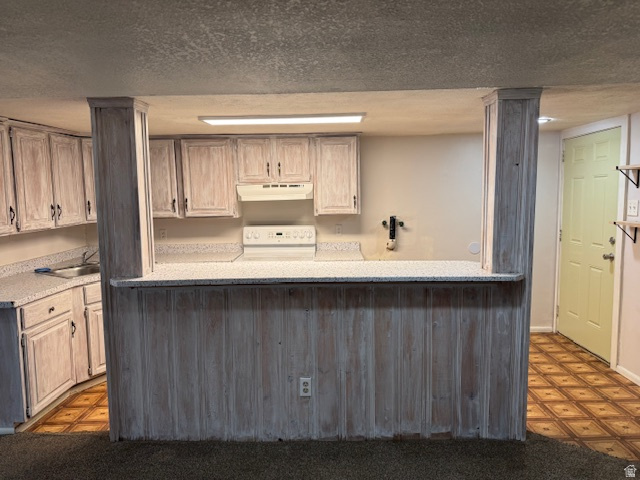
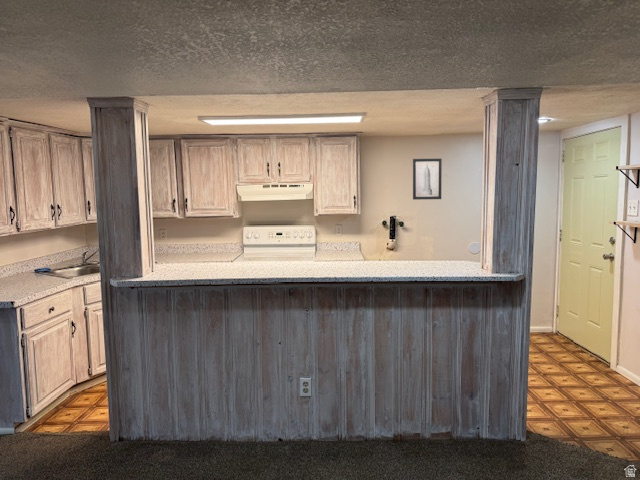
+ wall art (427, 179)
